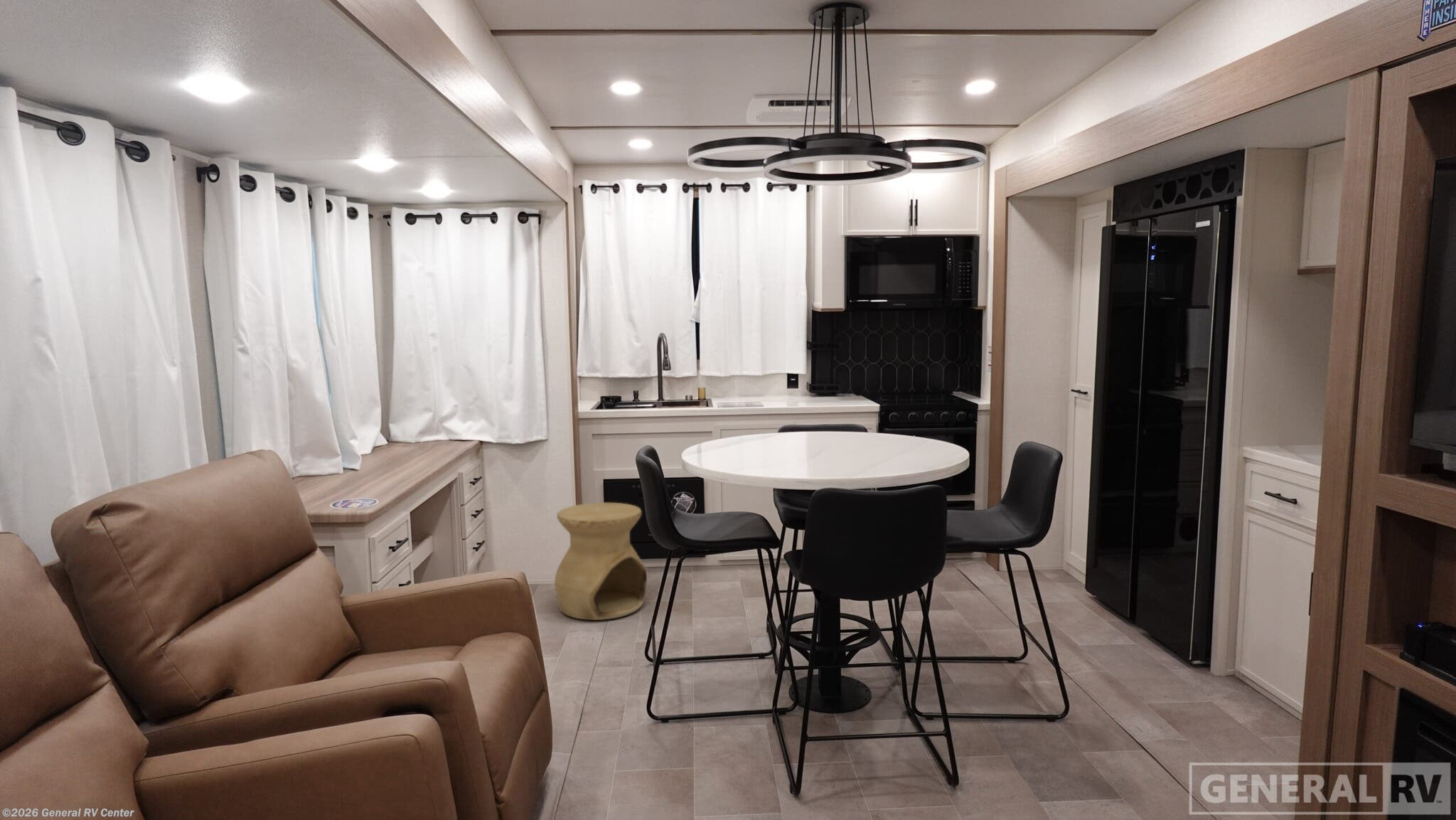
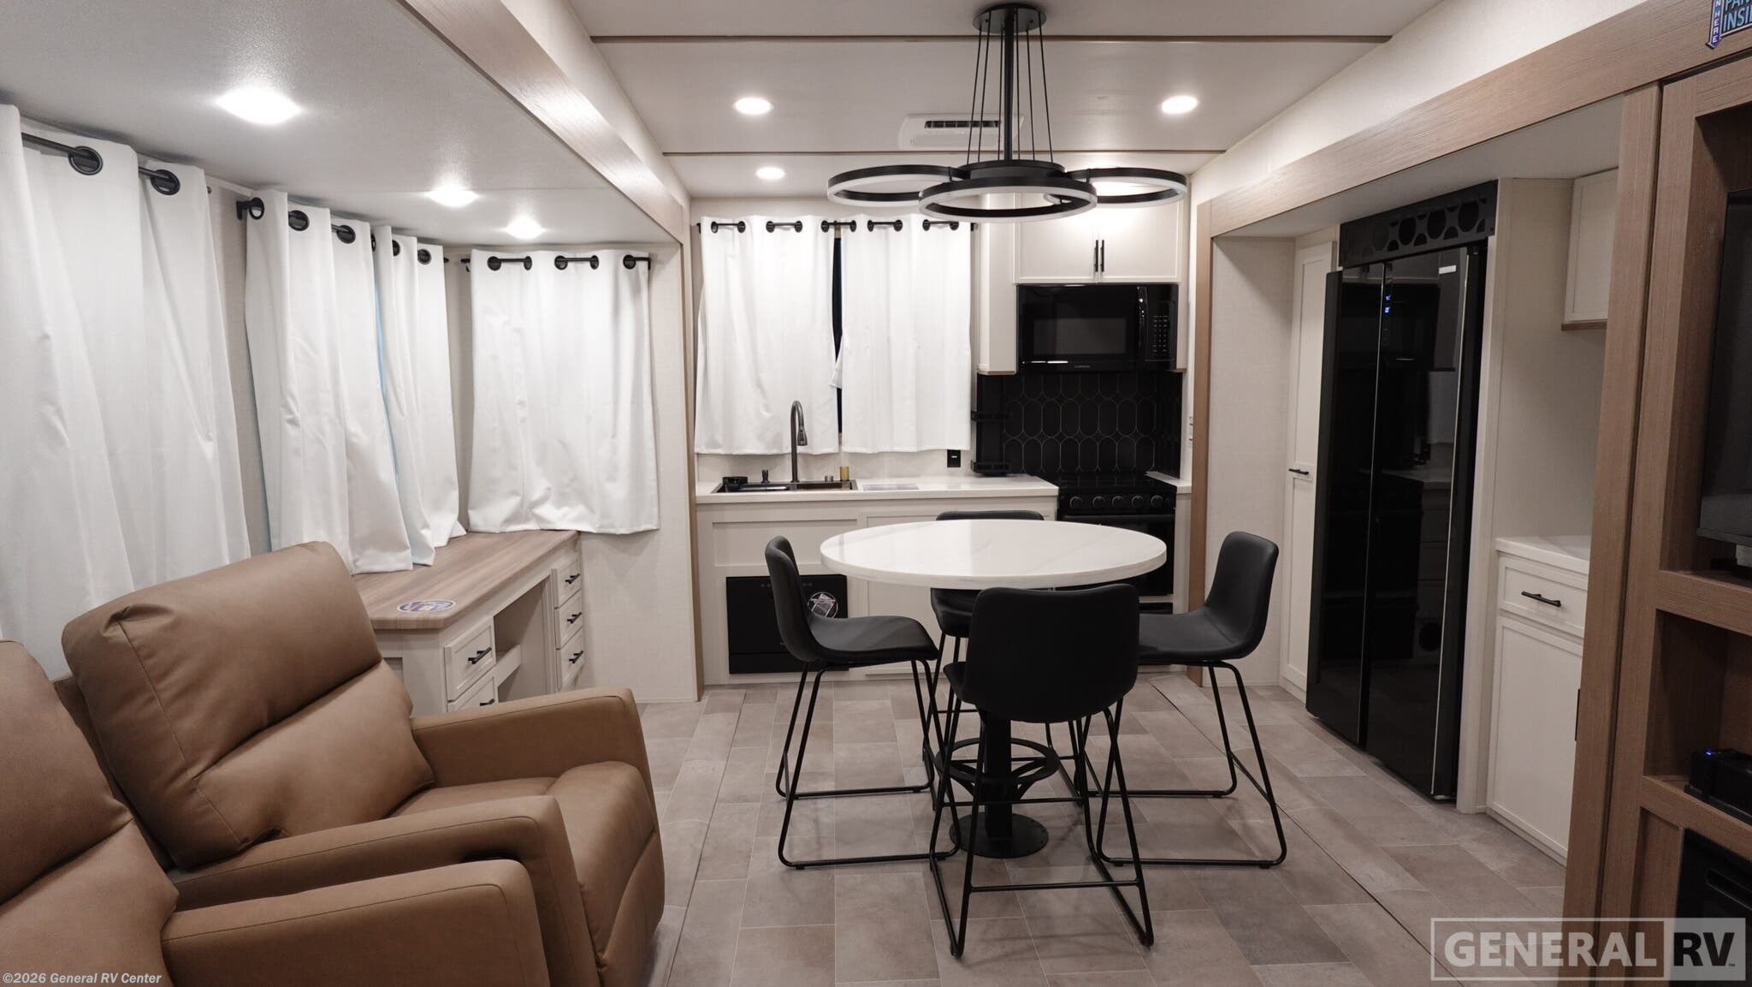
- side table (599, 558)
